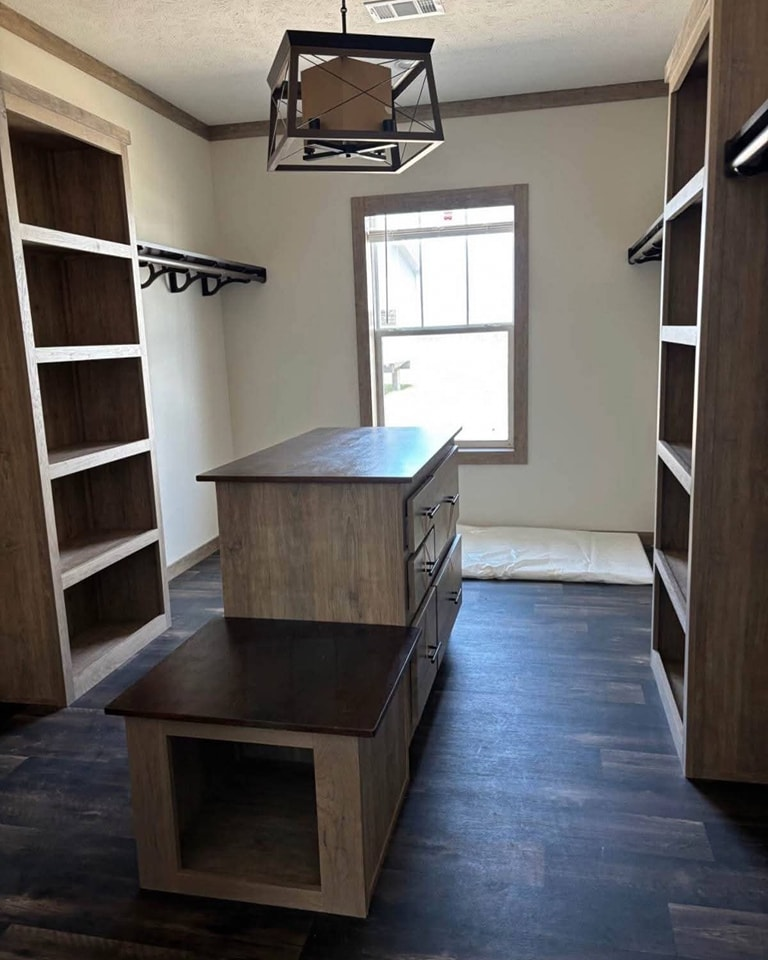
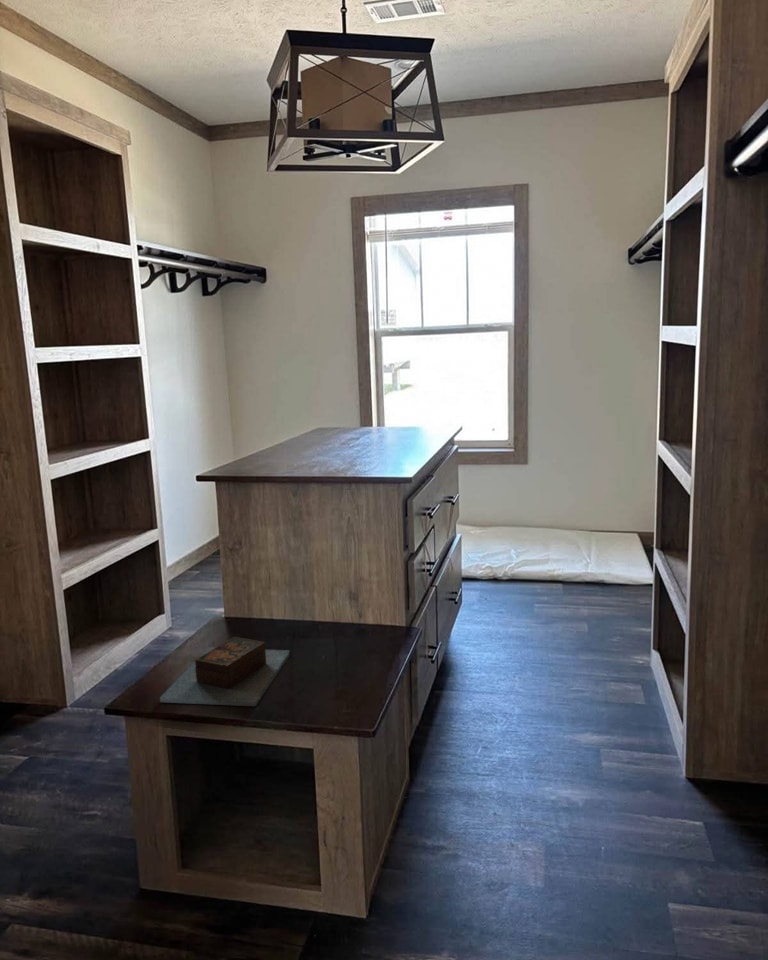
+ wooden box (228, 663)
